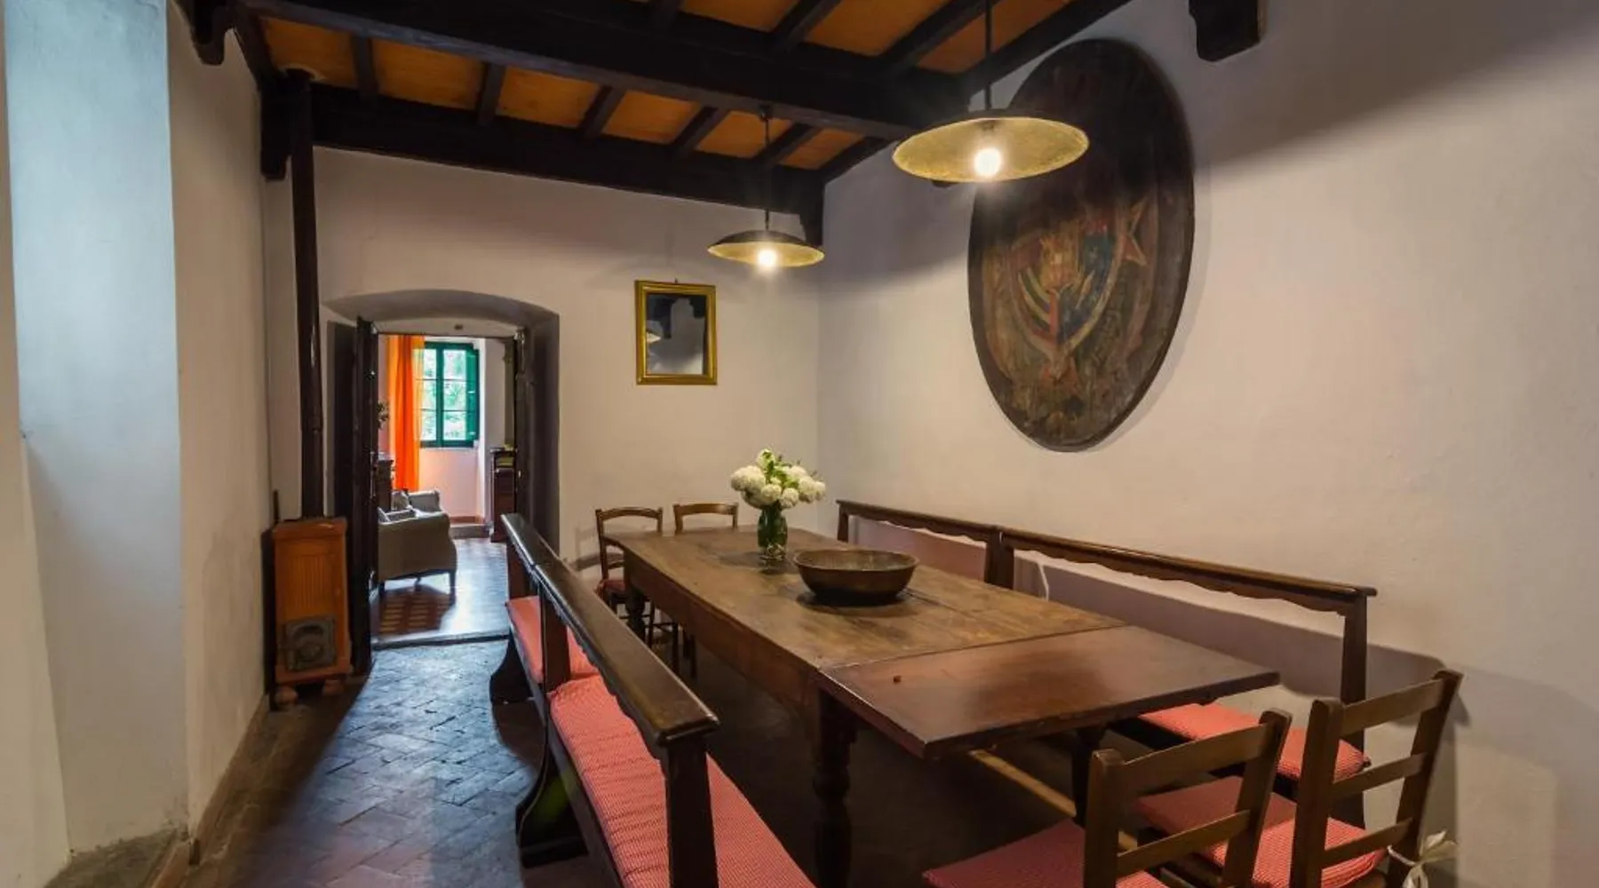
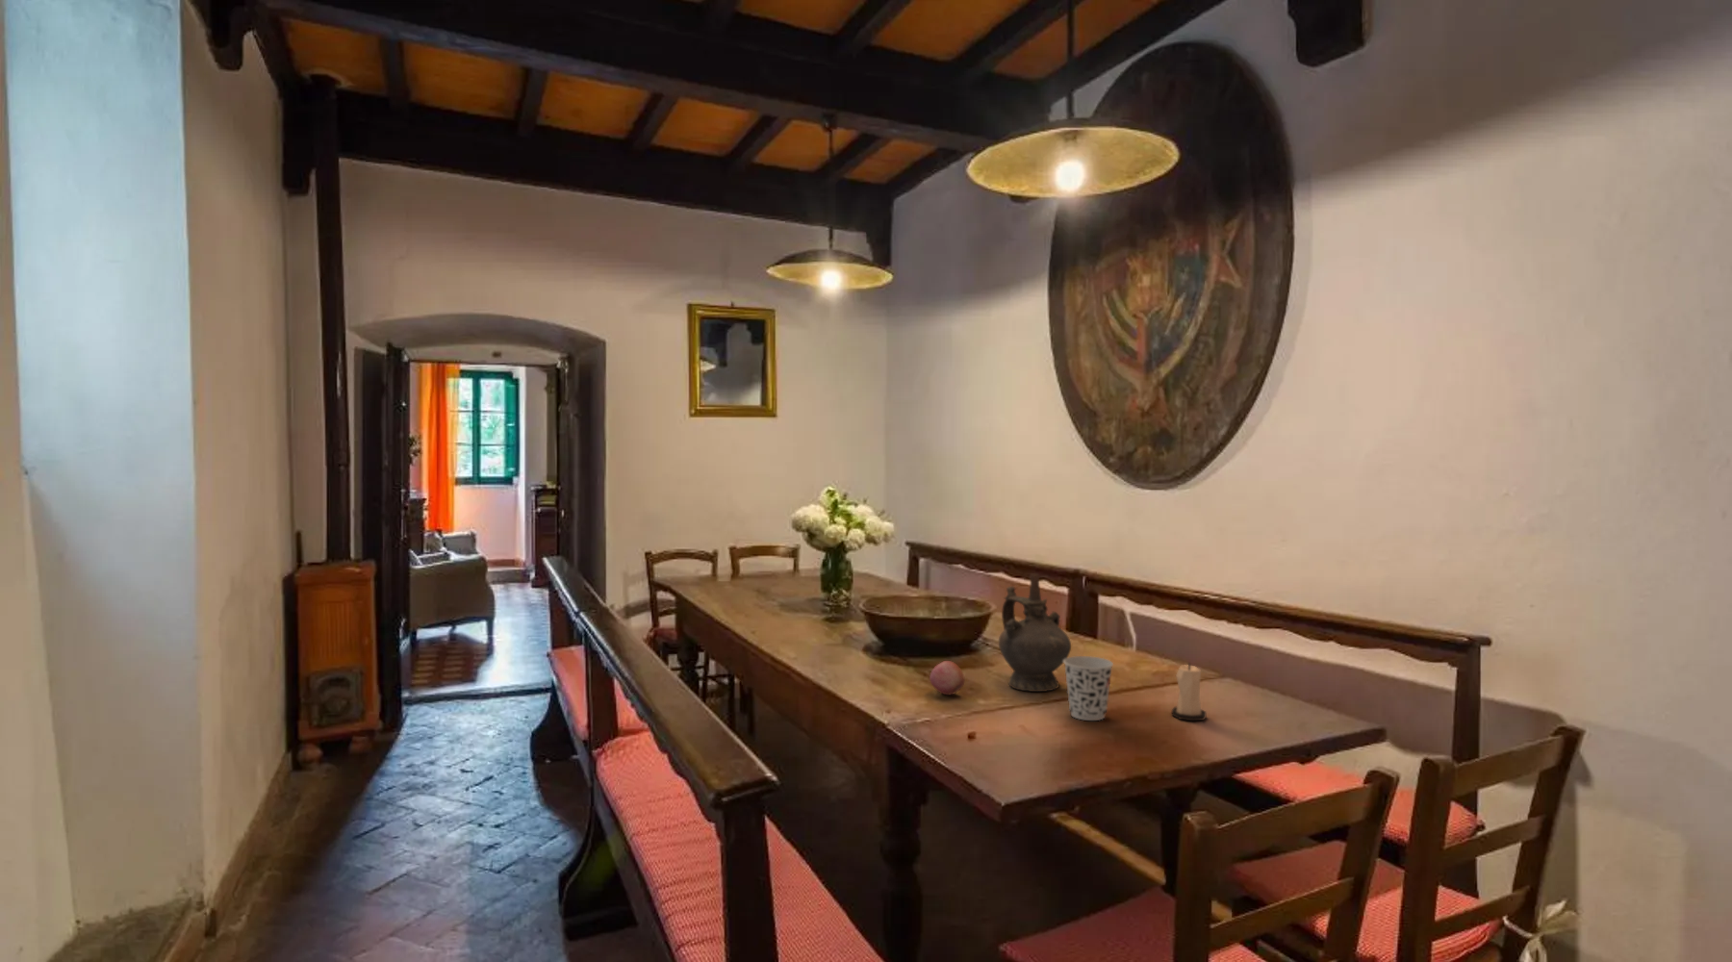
+ fruit (947, 678)
+ candle (1188, 688)
+ cup (1088, 688)
+ ceremonial vessel (1031, 628)
